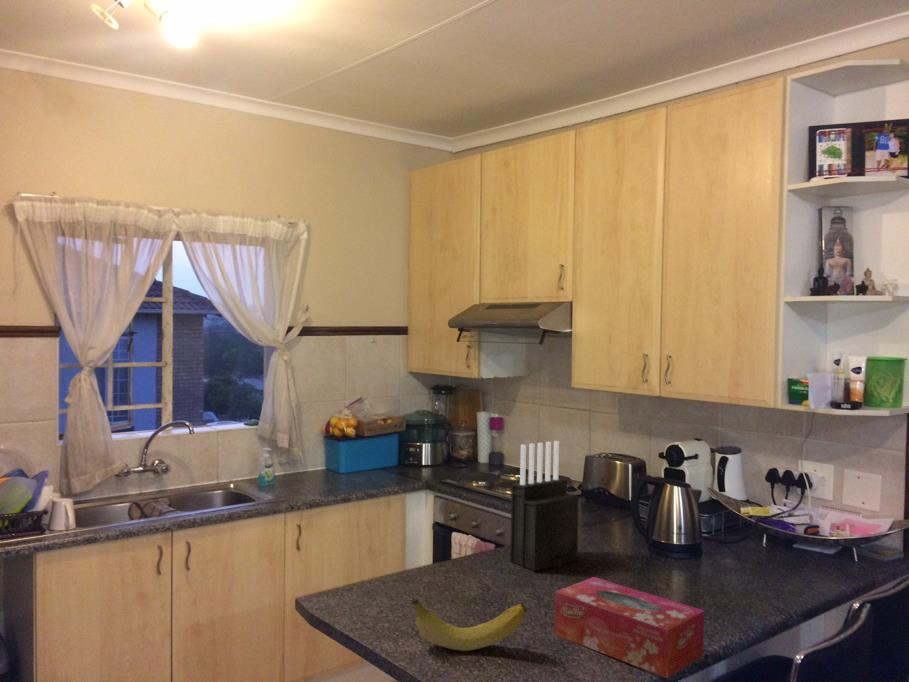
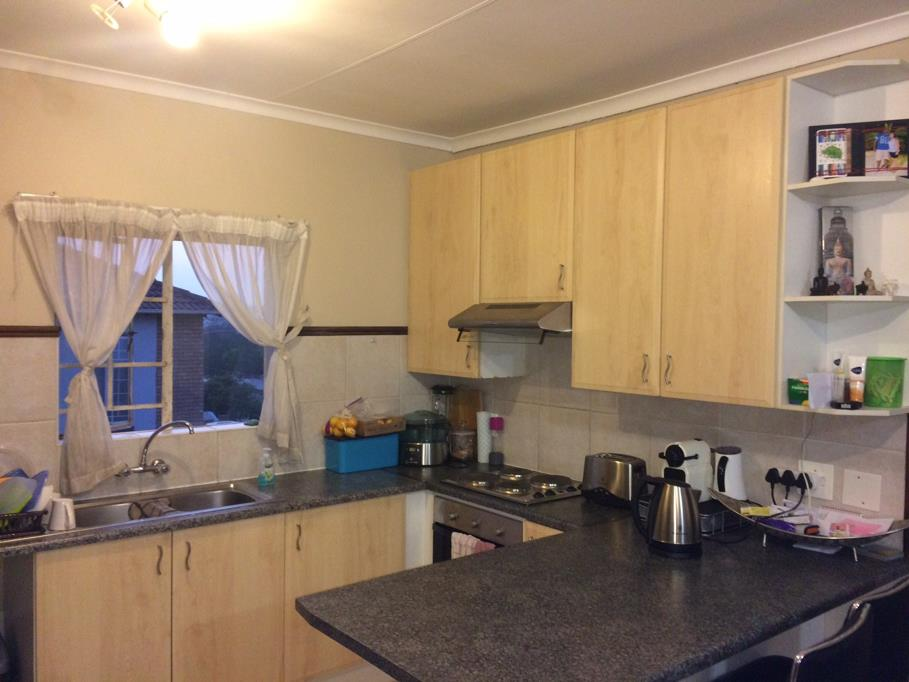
- tissue box (626, 622)
- fruit (471, 627)
- knife block (547, 503)
